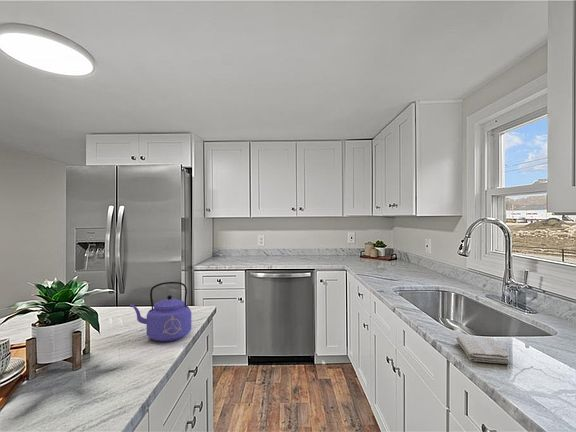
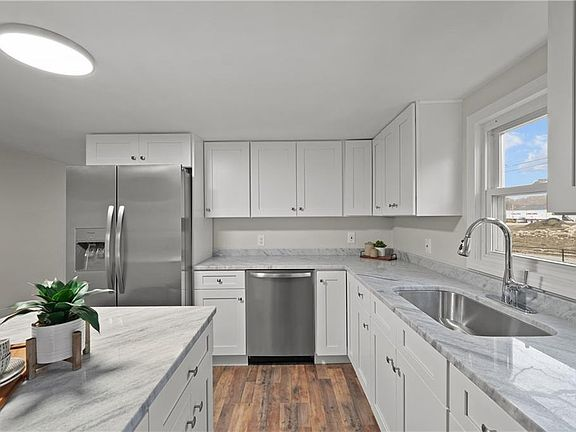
- kettle (161, 309)
- washcloth (481, 347)
